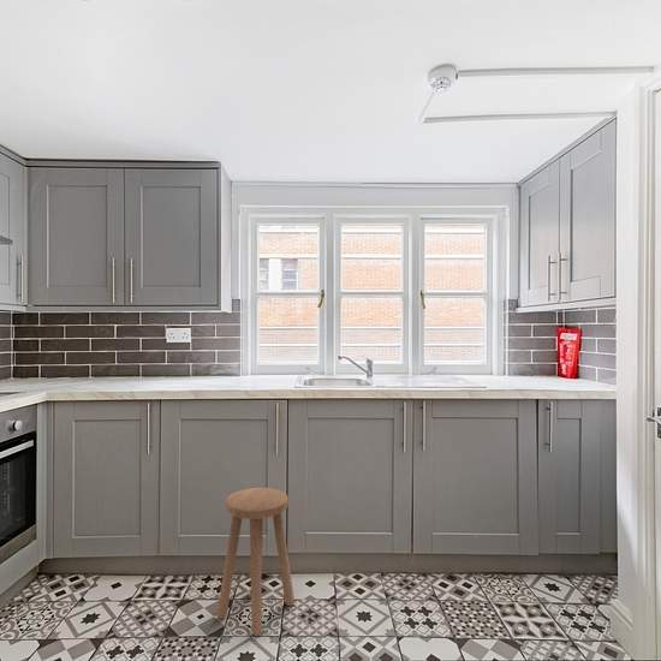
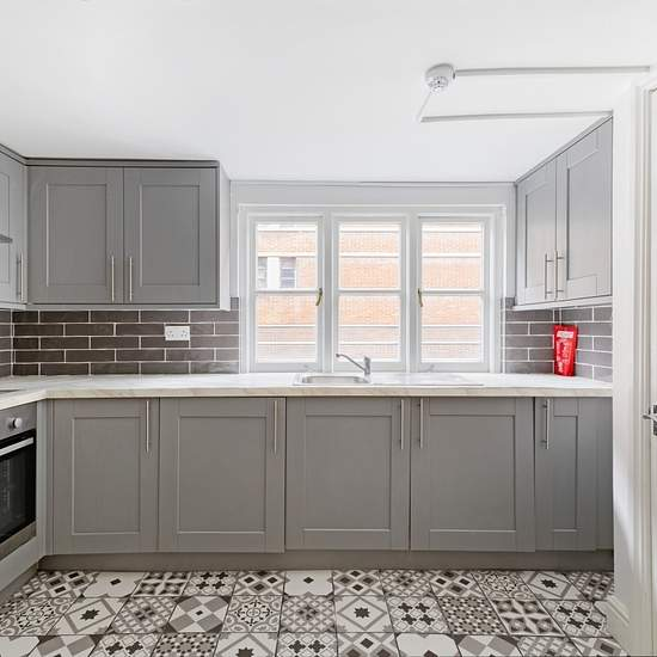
- stool (256, 554)
